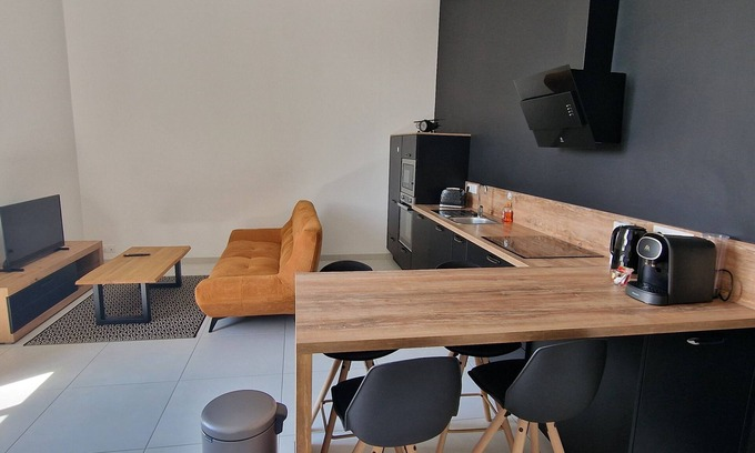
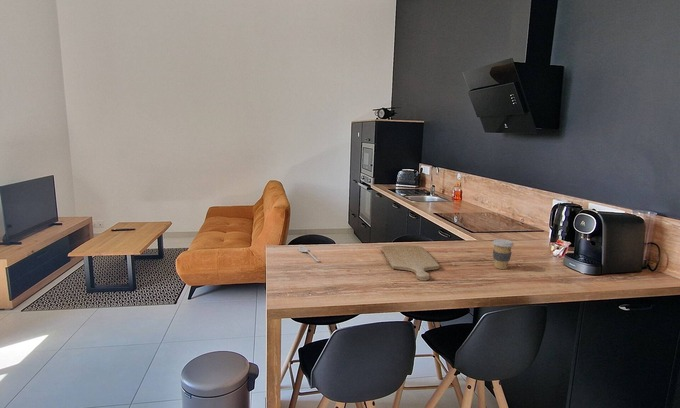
+ chopping board (411, 260)
+ spoon (309, 253)
+ coffee cup (501, 254)
